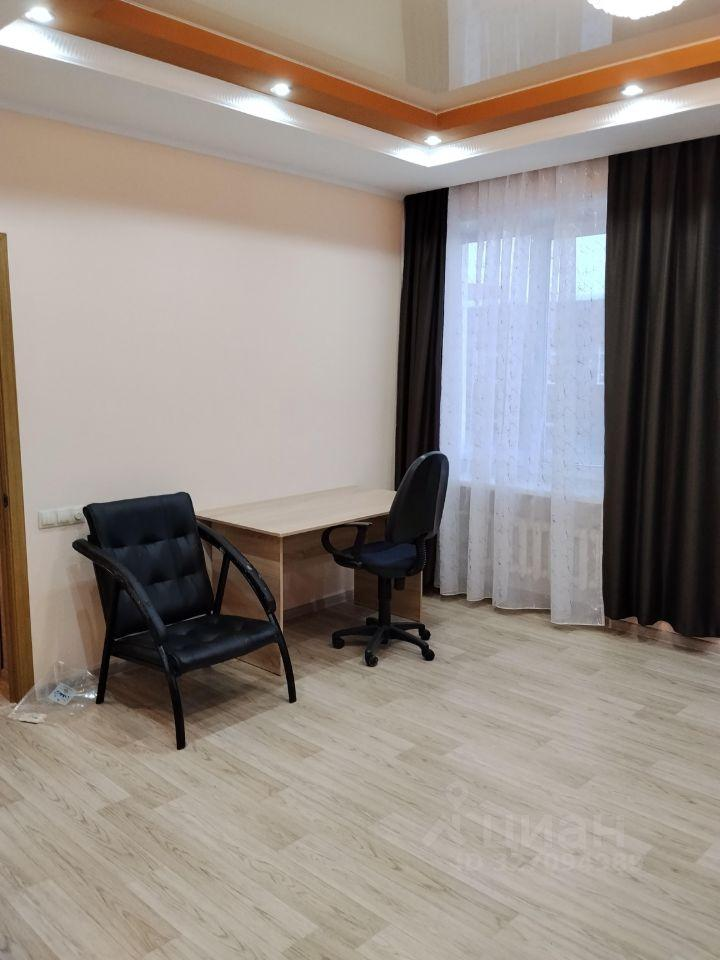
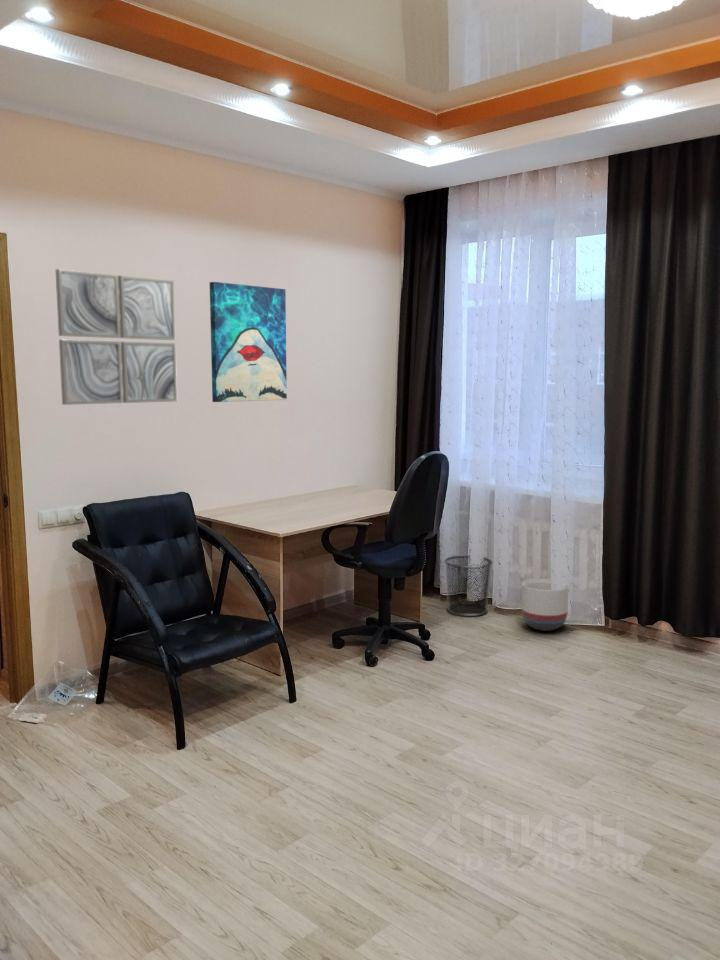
+ planter (544, 606)
+ waste bin (467, 585)
+ wall art (250, 343)
+ wall art (119, 341)
